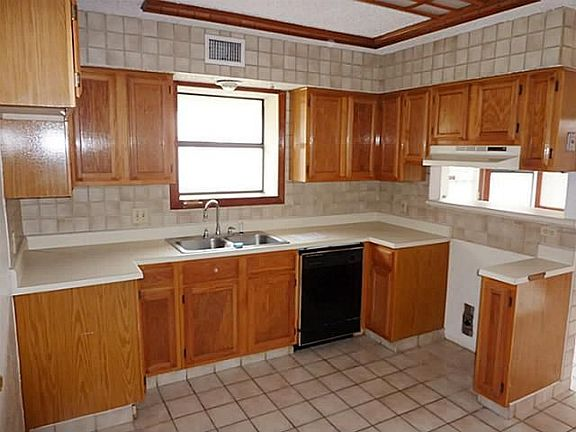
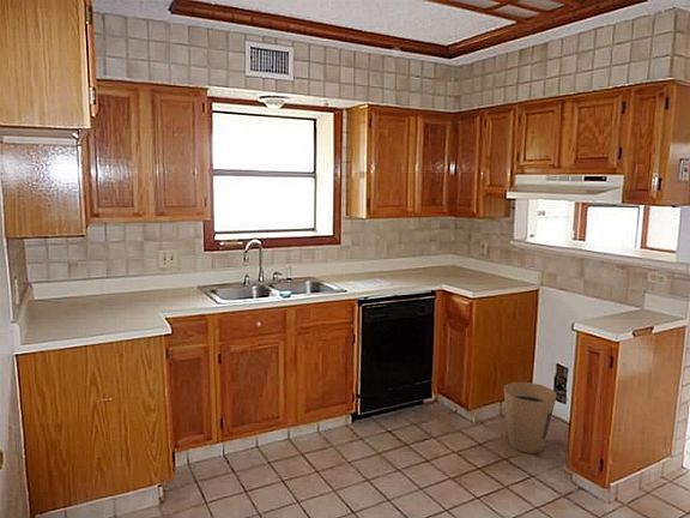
+ trash can (527, 417)
